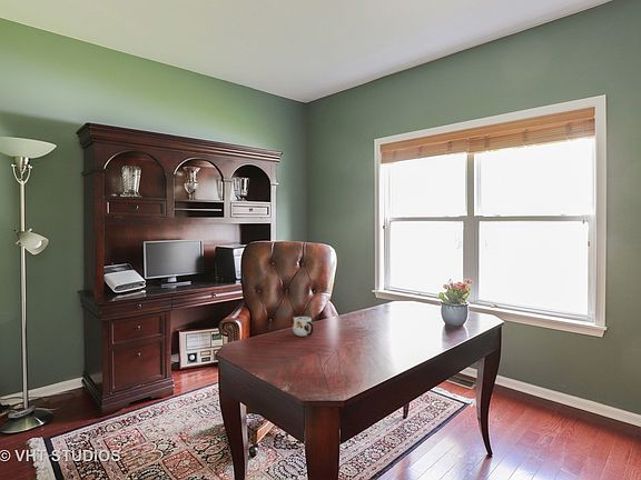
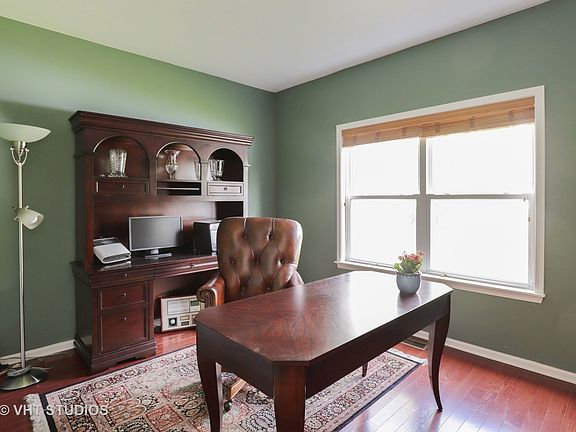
- mug (304, 326)
